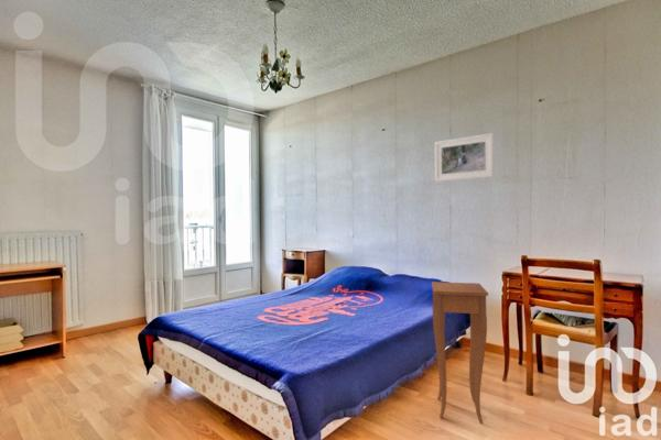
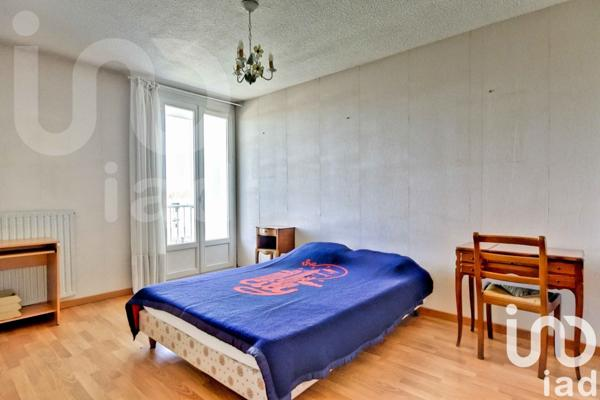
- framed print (463, 158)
- side table (469, 351)
